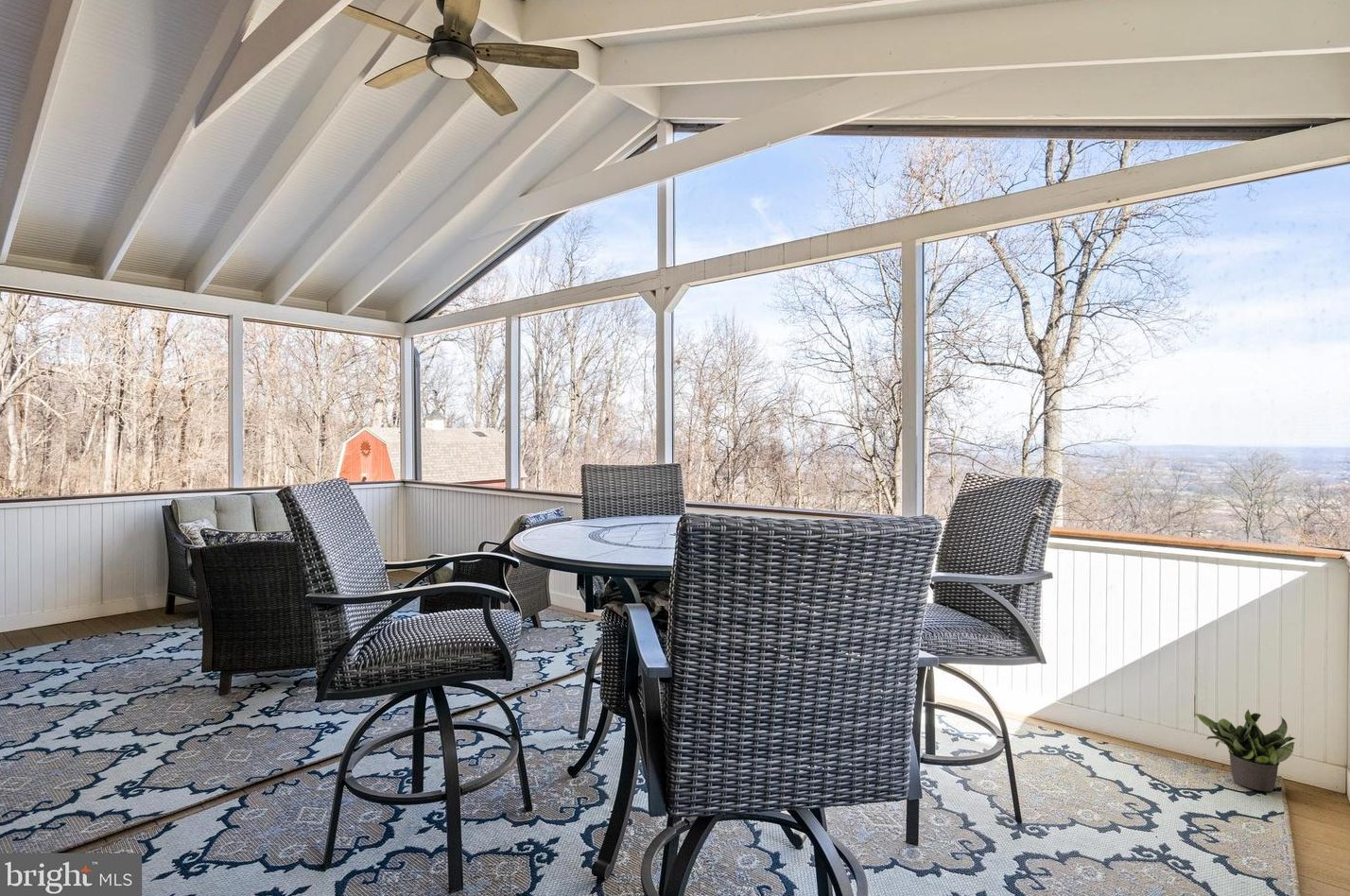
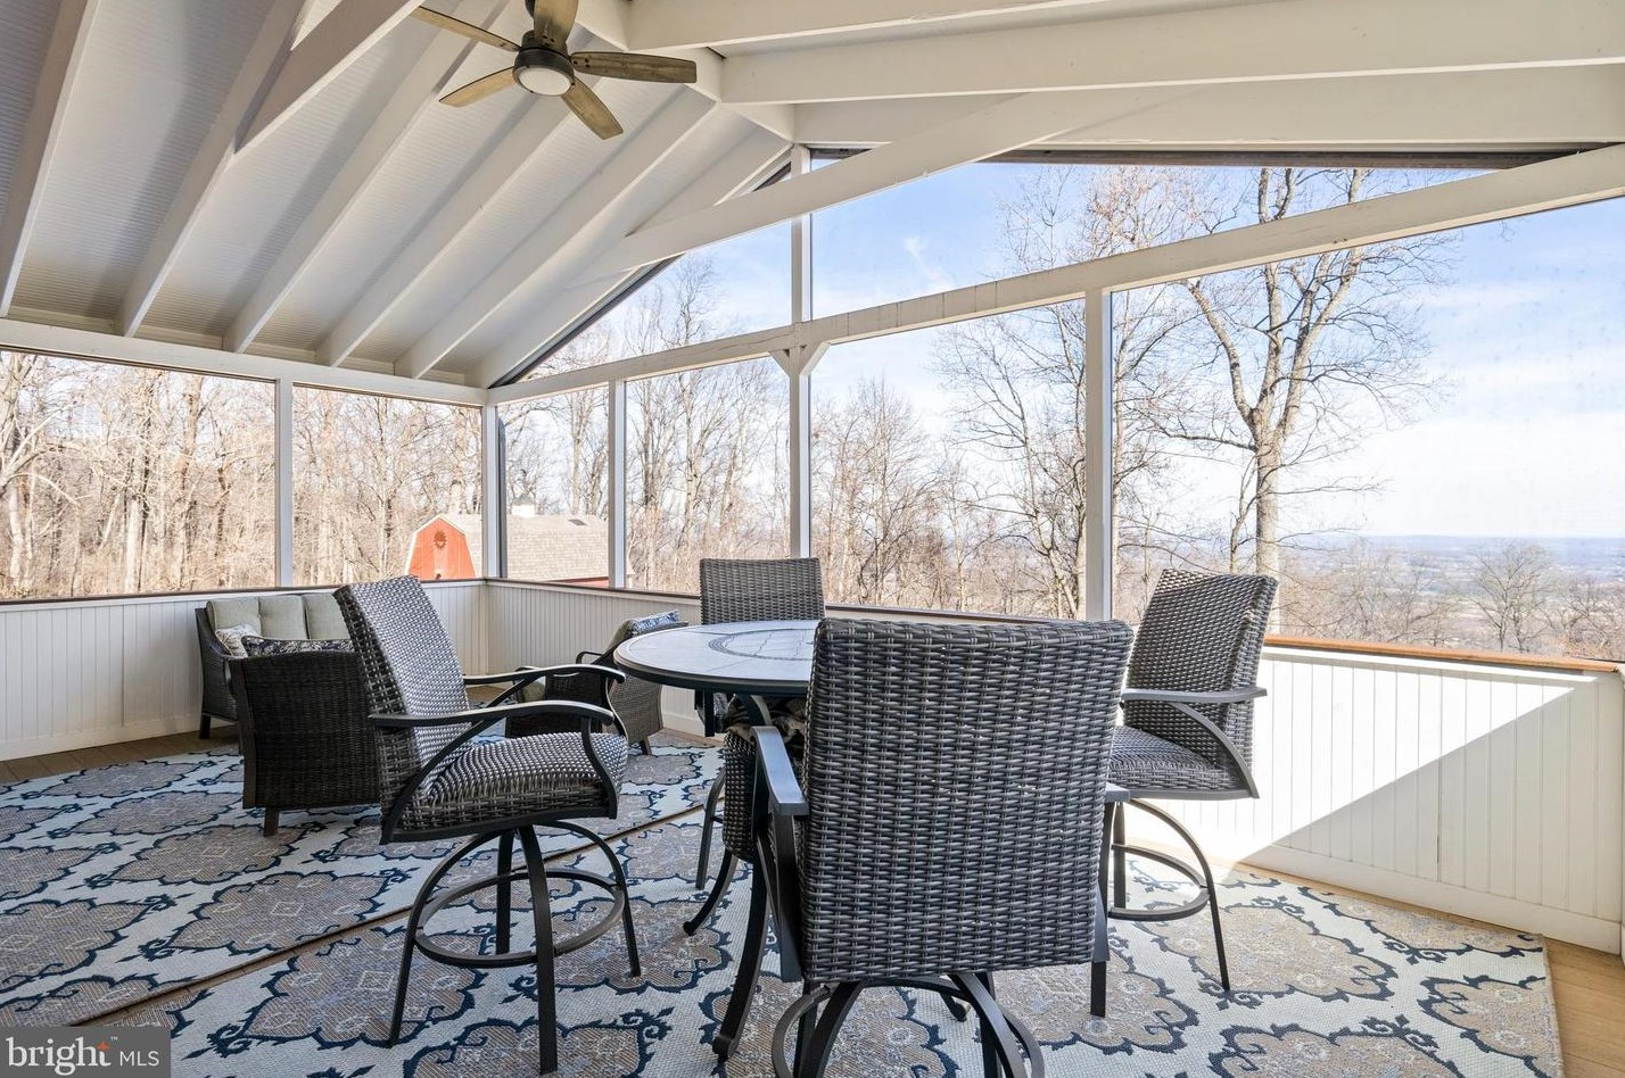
- potted plant (1241, 743)
